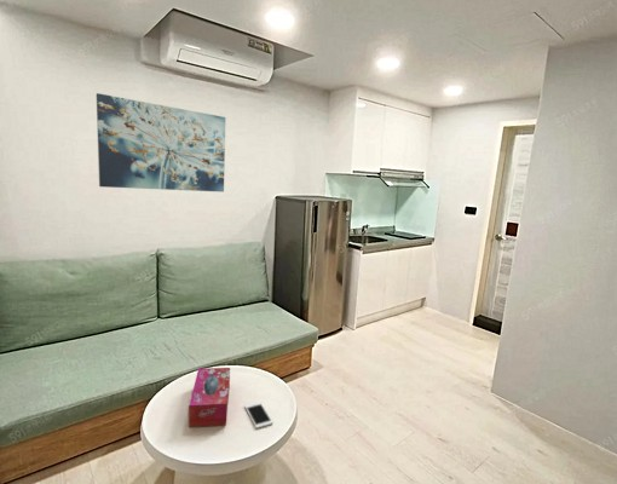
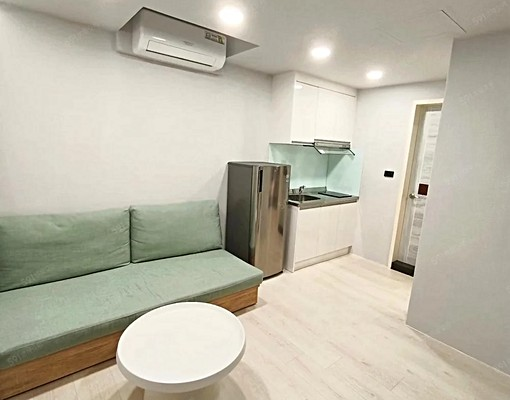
- wall art (167, 149)
- tissue box (211, 394)
- cell phone (258, 414)
